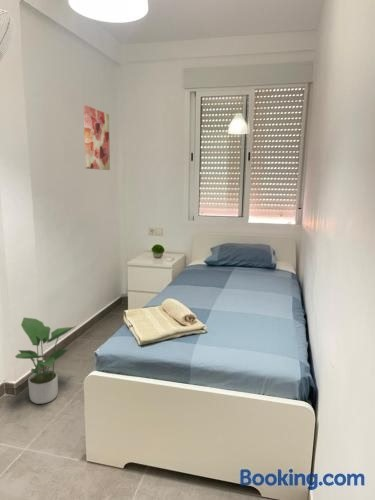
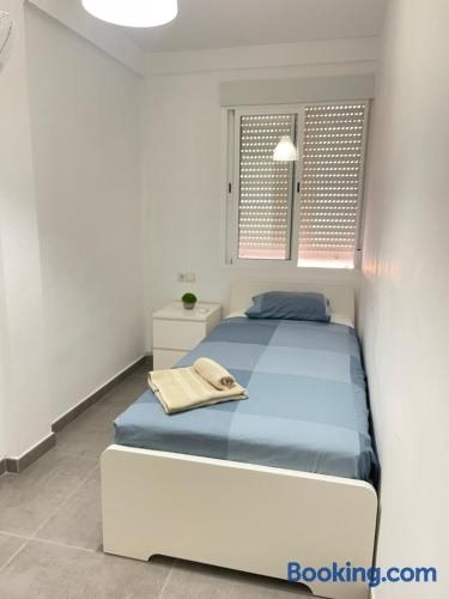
- potted plant (42, 362)
- wall art (97, 140)
